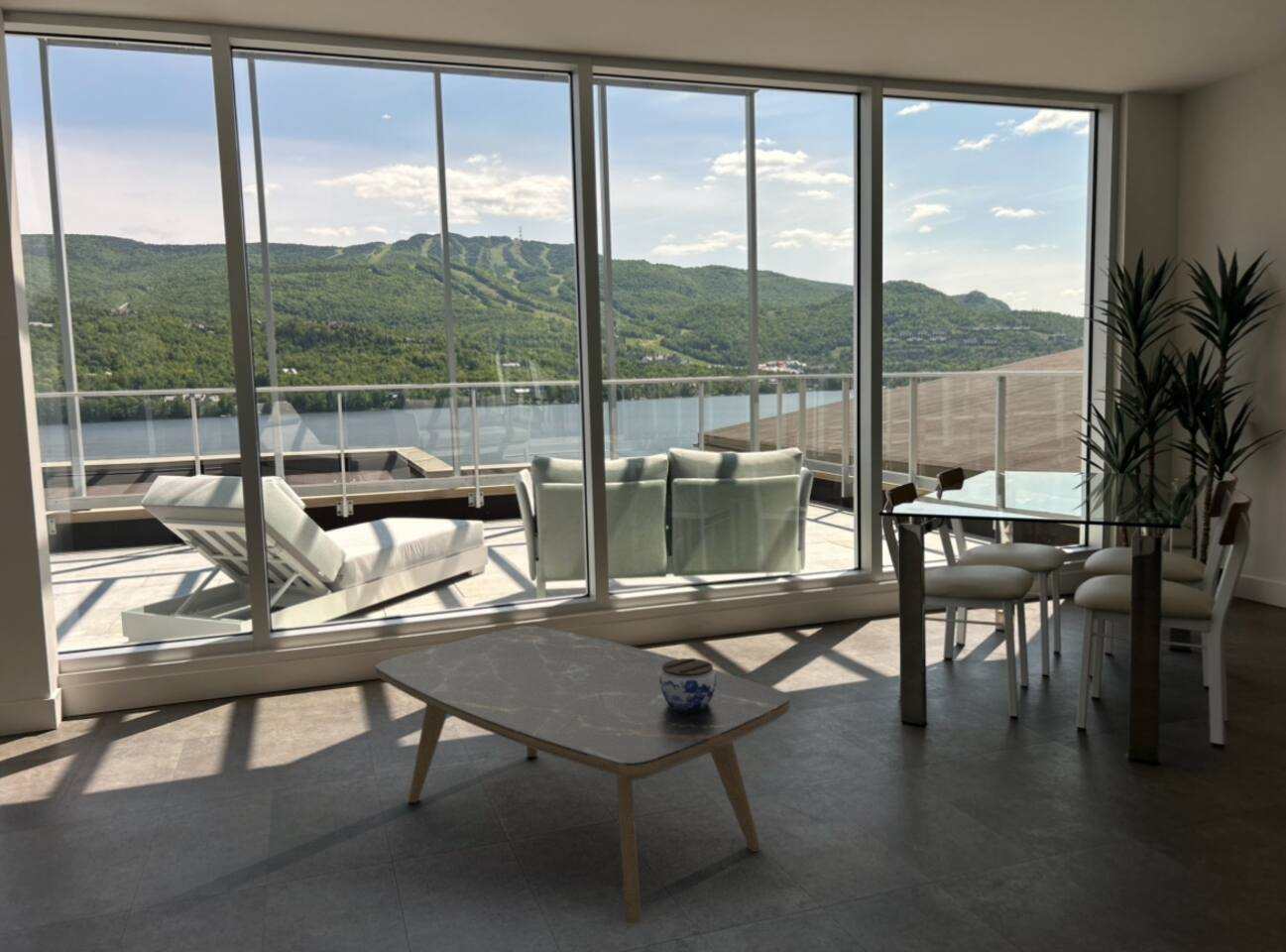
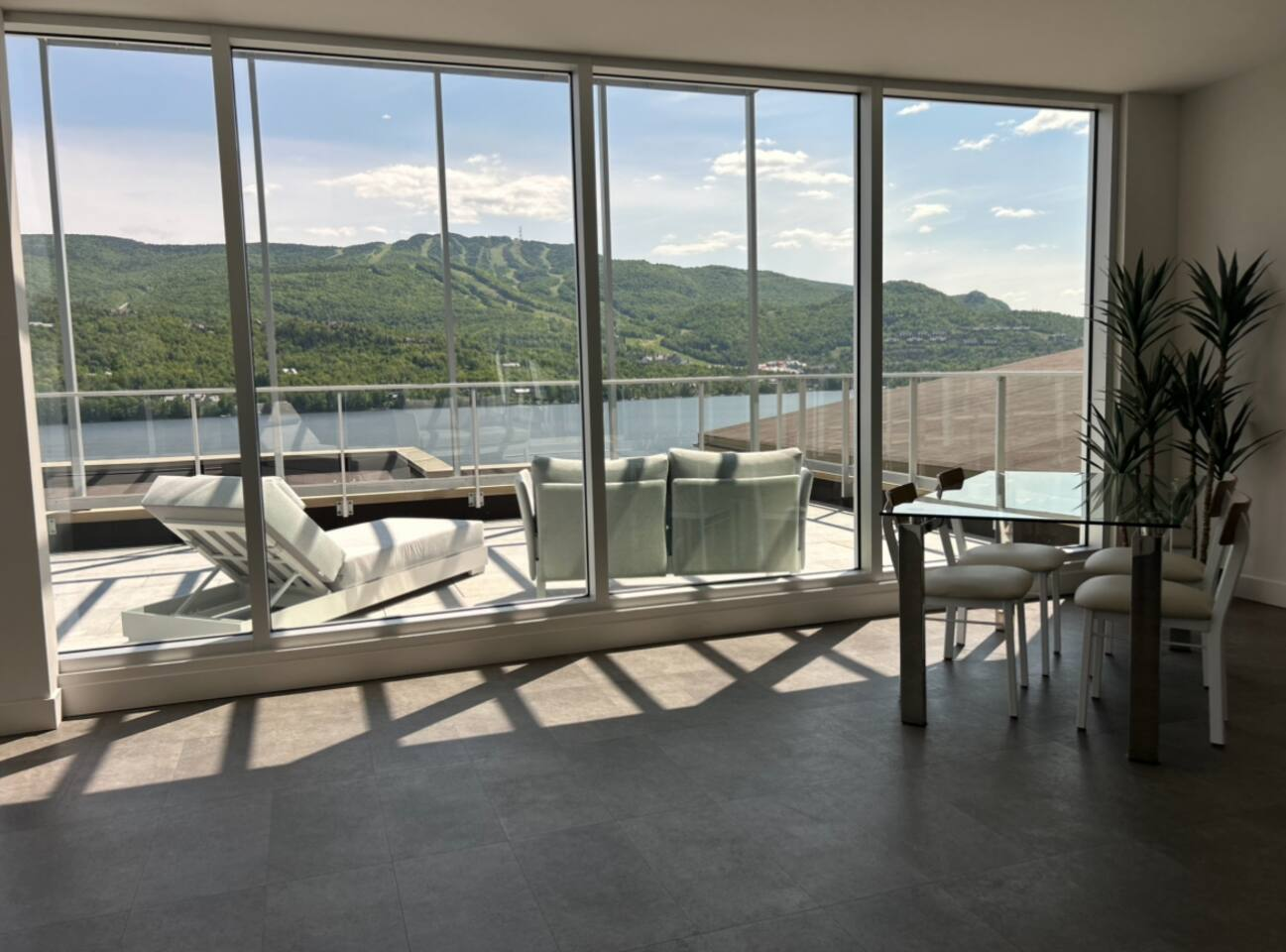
- coffee table (571, 752)
- jar (687, 683)
